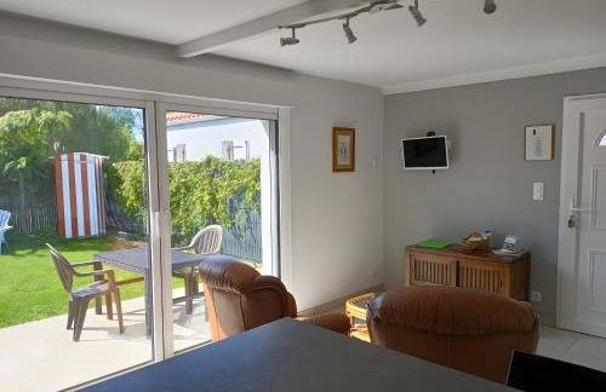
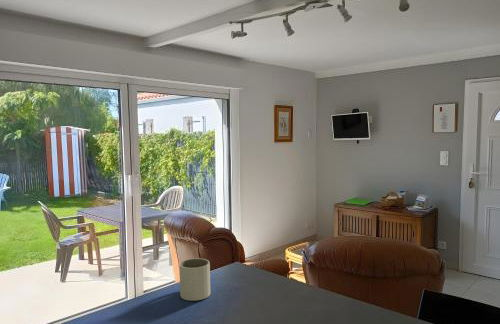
+ mug (195, 276)
